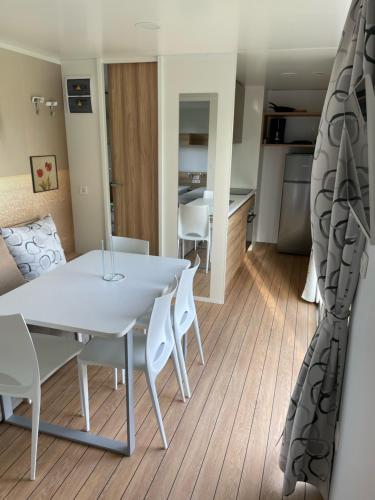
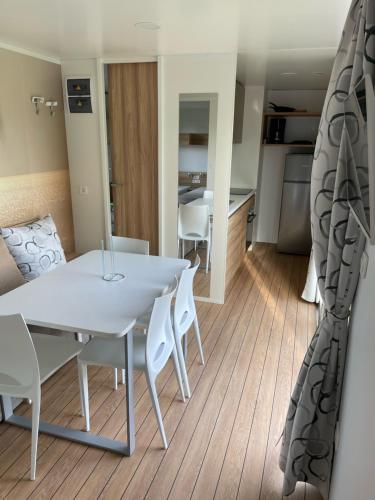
- wall art (44, 173)
